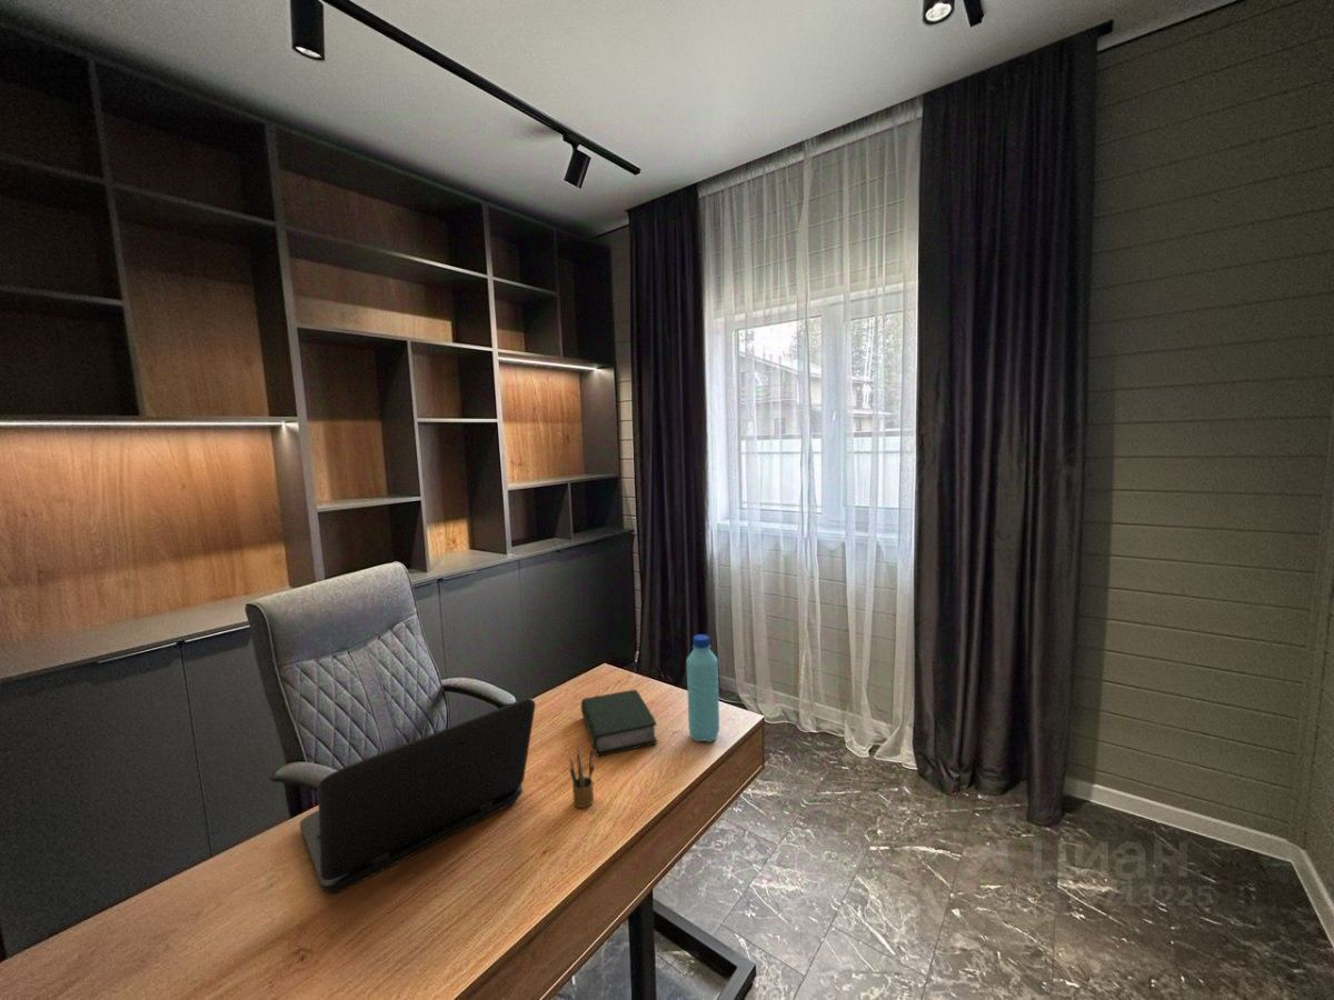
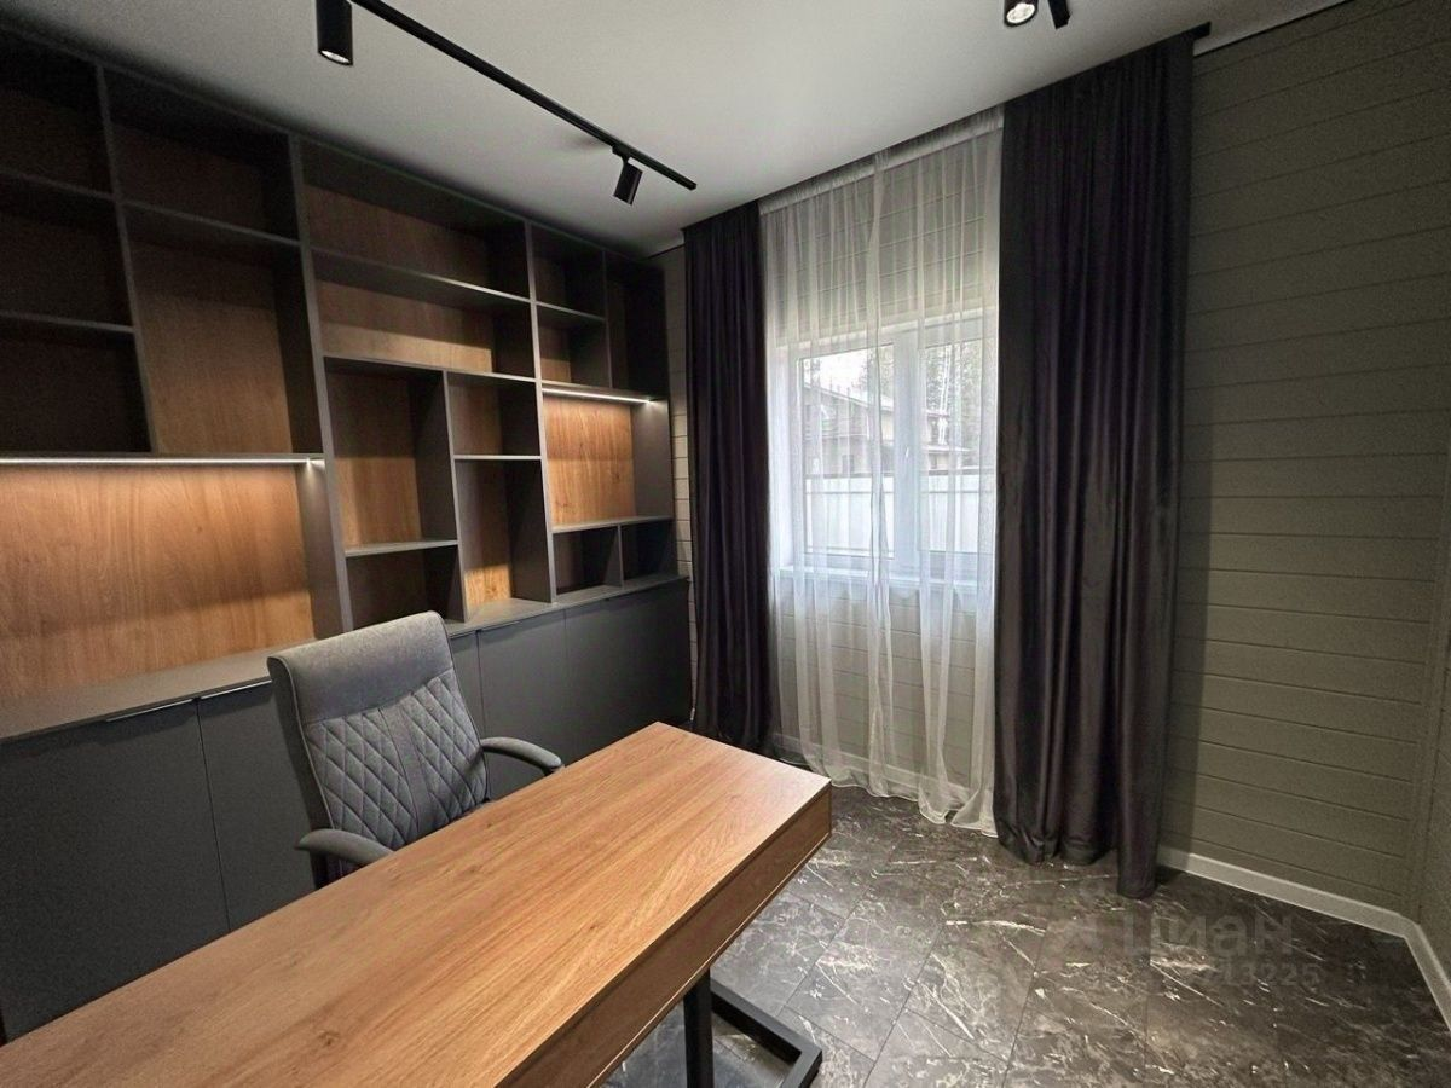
- water bottle (703, 687)
- laptop (417, 763)
- book (617, 719)
- pencil box (584, 778)
